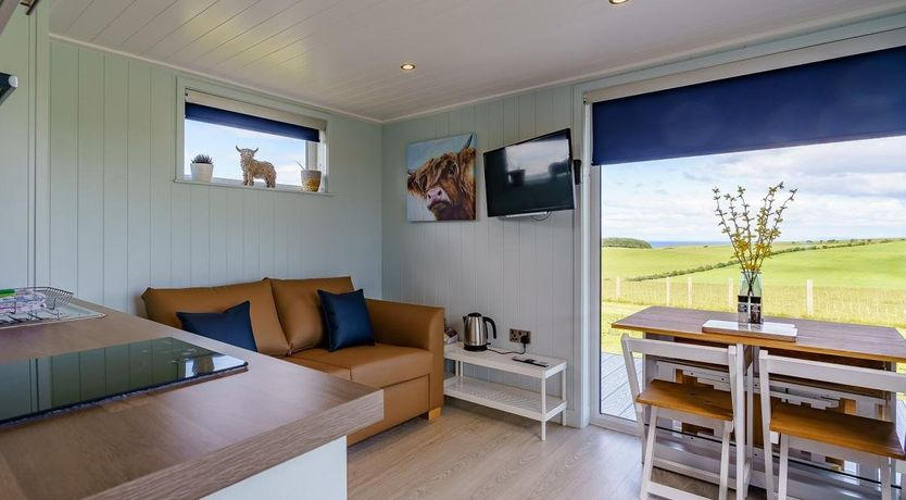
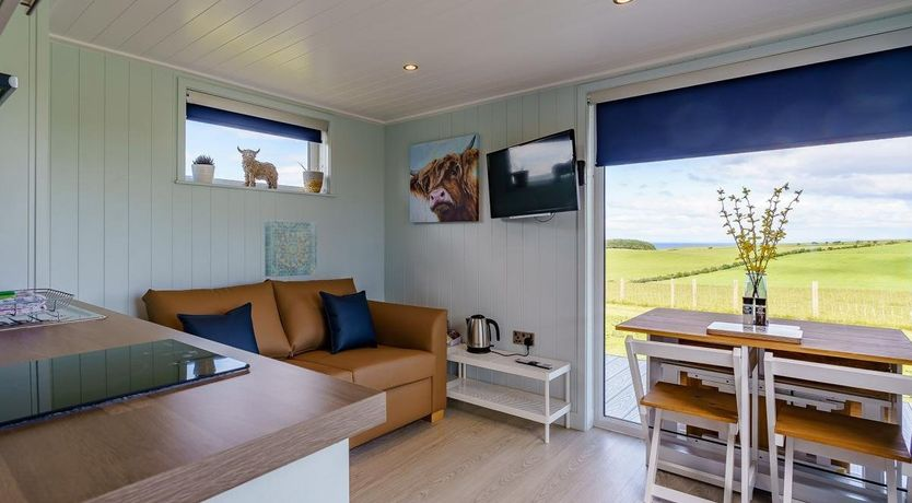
+ wall art (291, 248)
